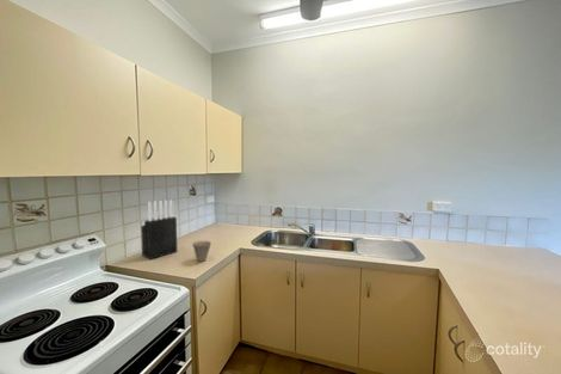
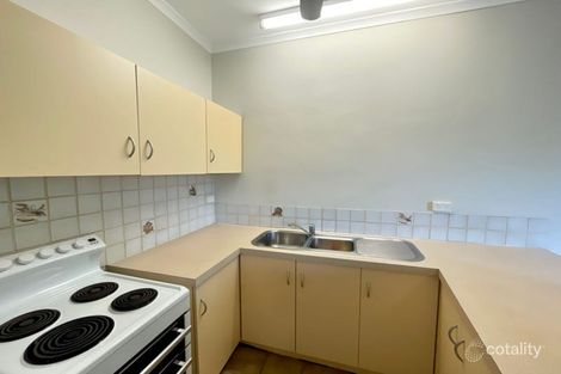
- knife block (158, 227)
- cup (202, 251)
